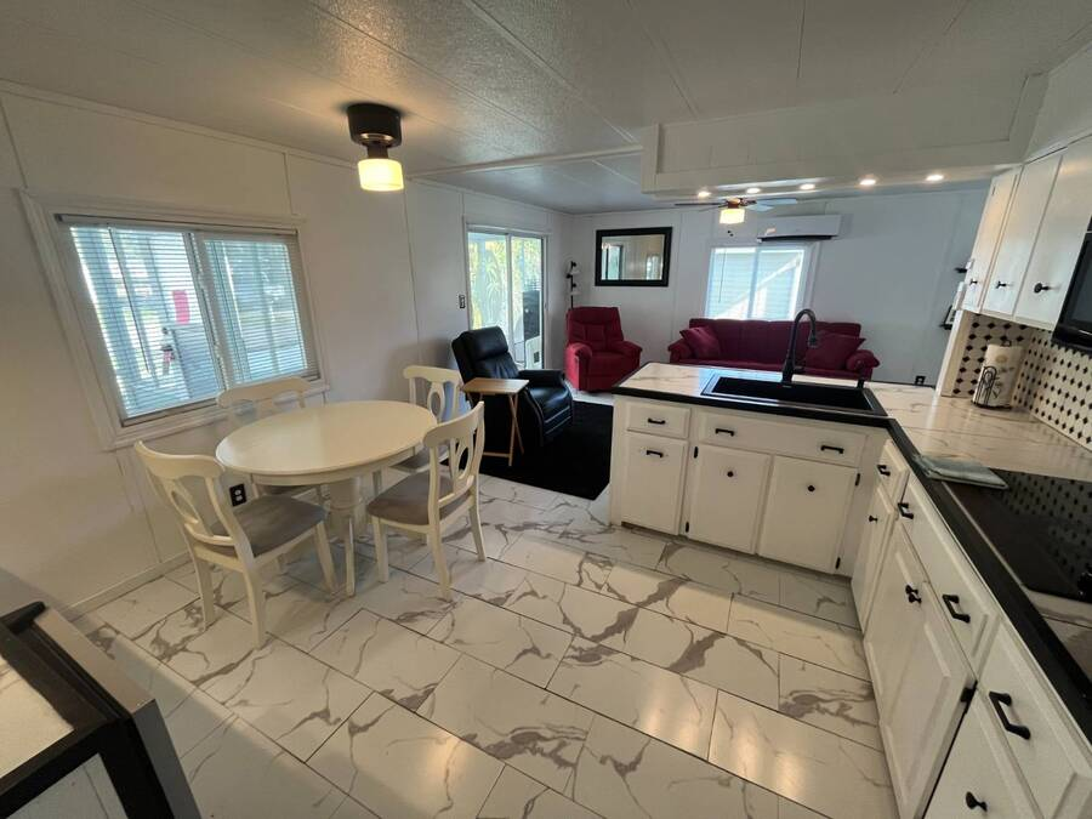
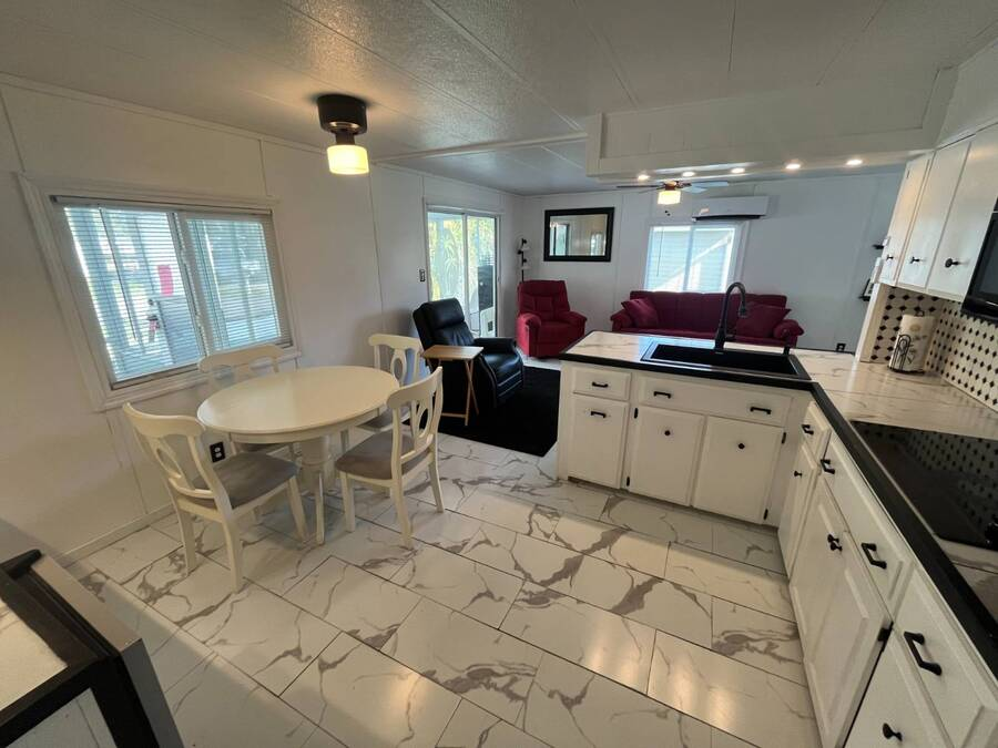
- dish towel (955, 468)
